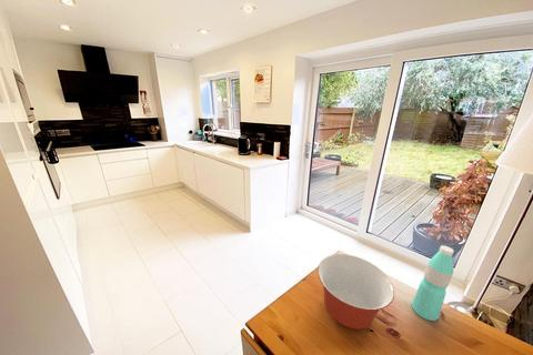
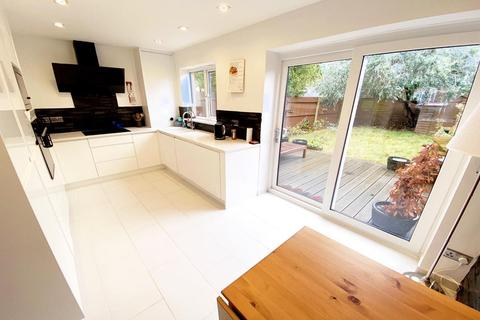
- water bottle (434, 281)
- mixing bowl (350, 294)
